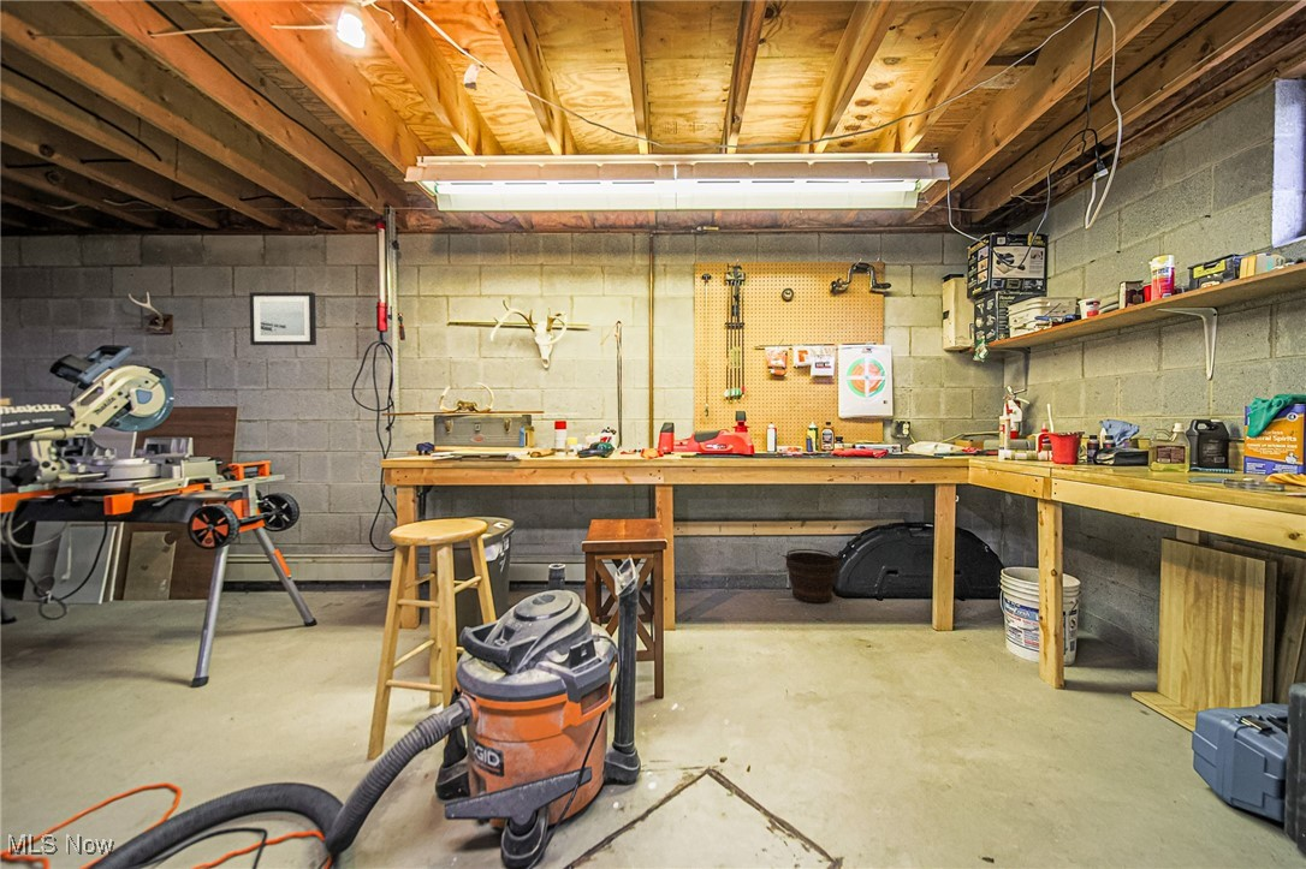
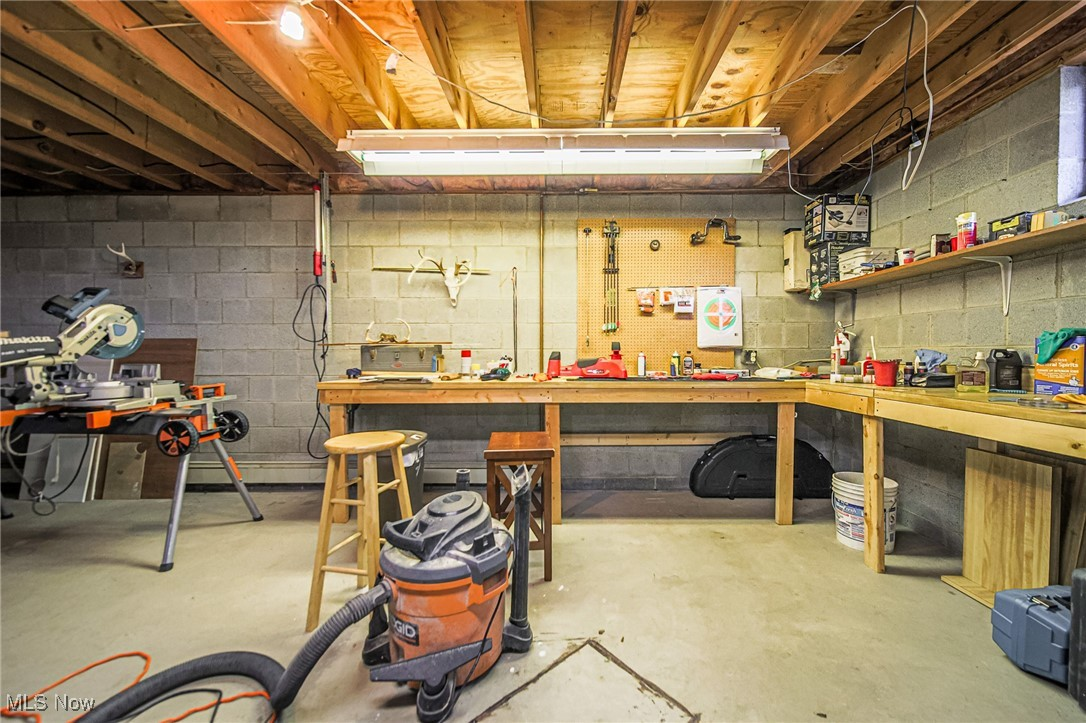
- wall art (283, 319)
- bucket (812, 575)
